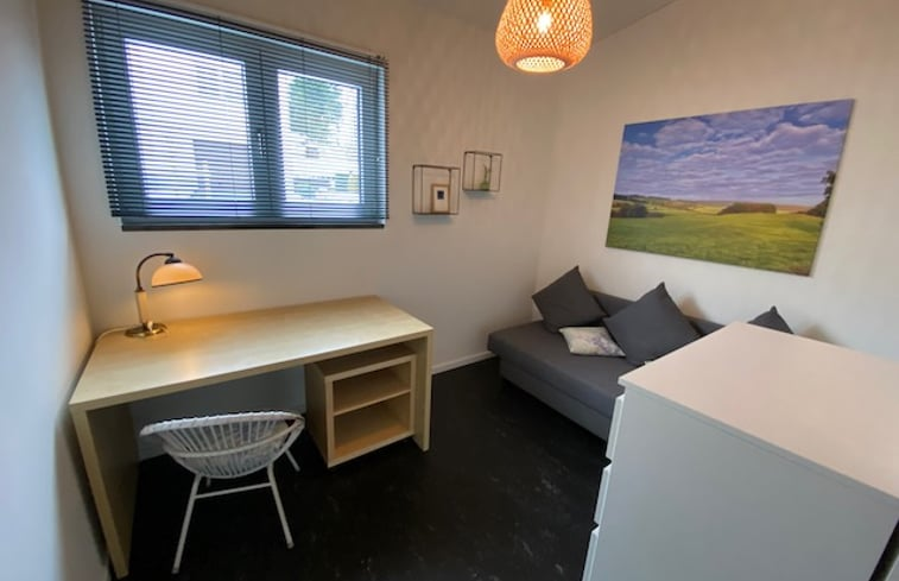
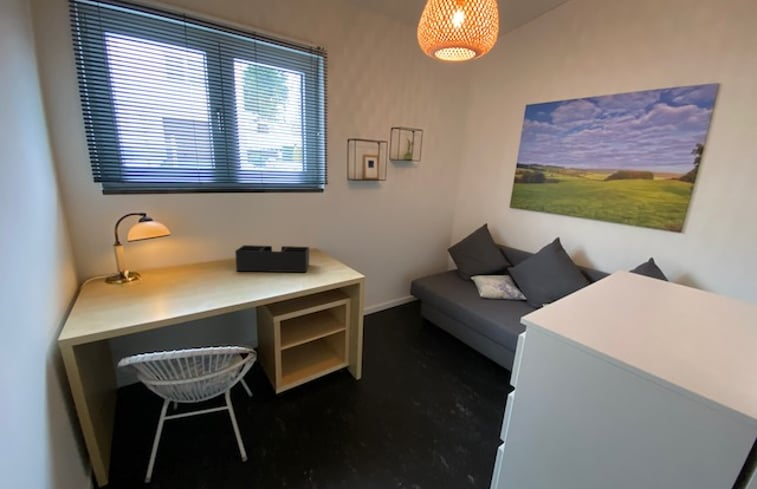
+ desk organizer (274, 258)
